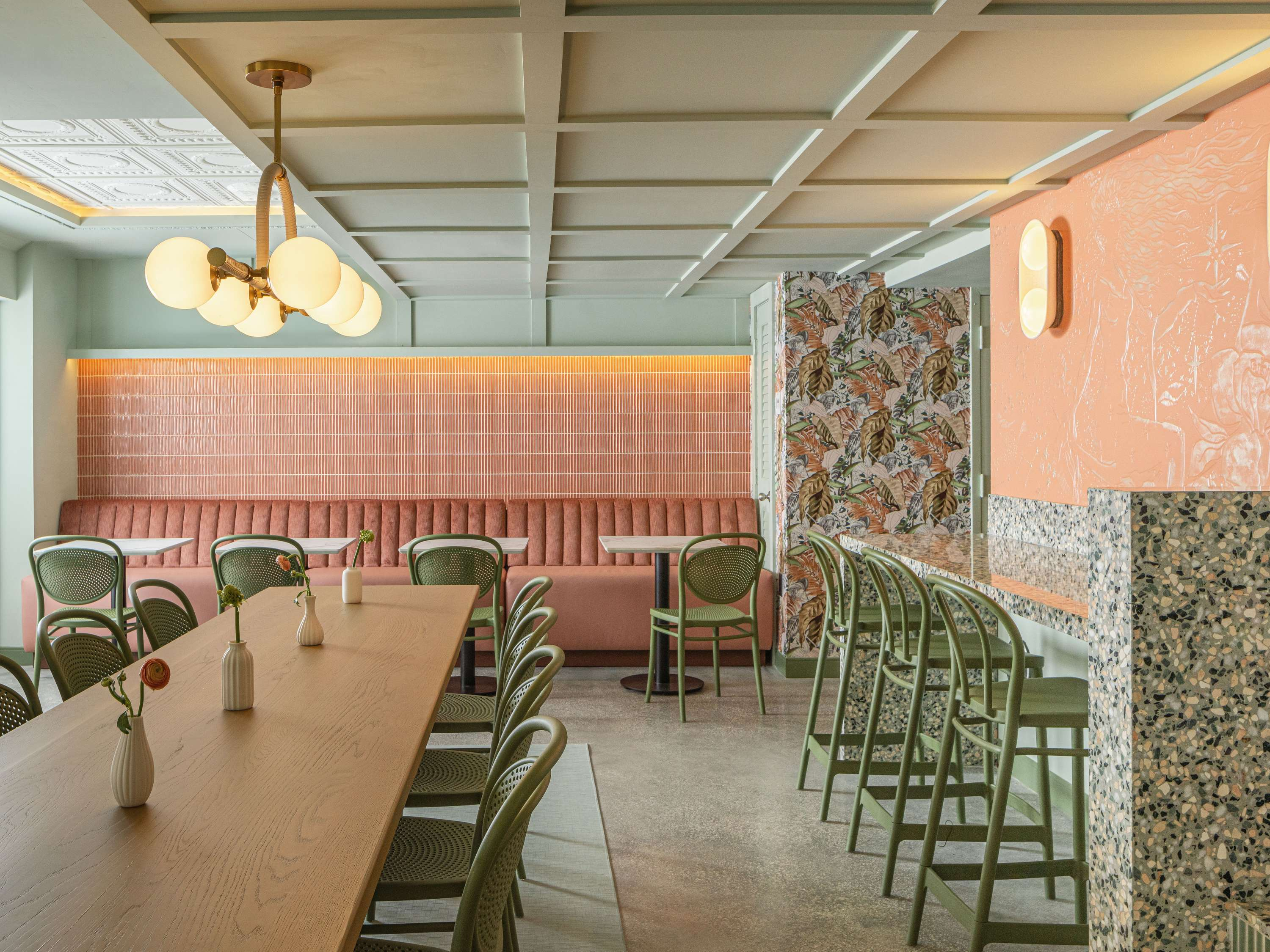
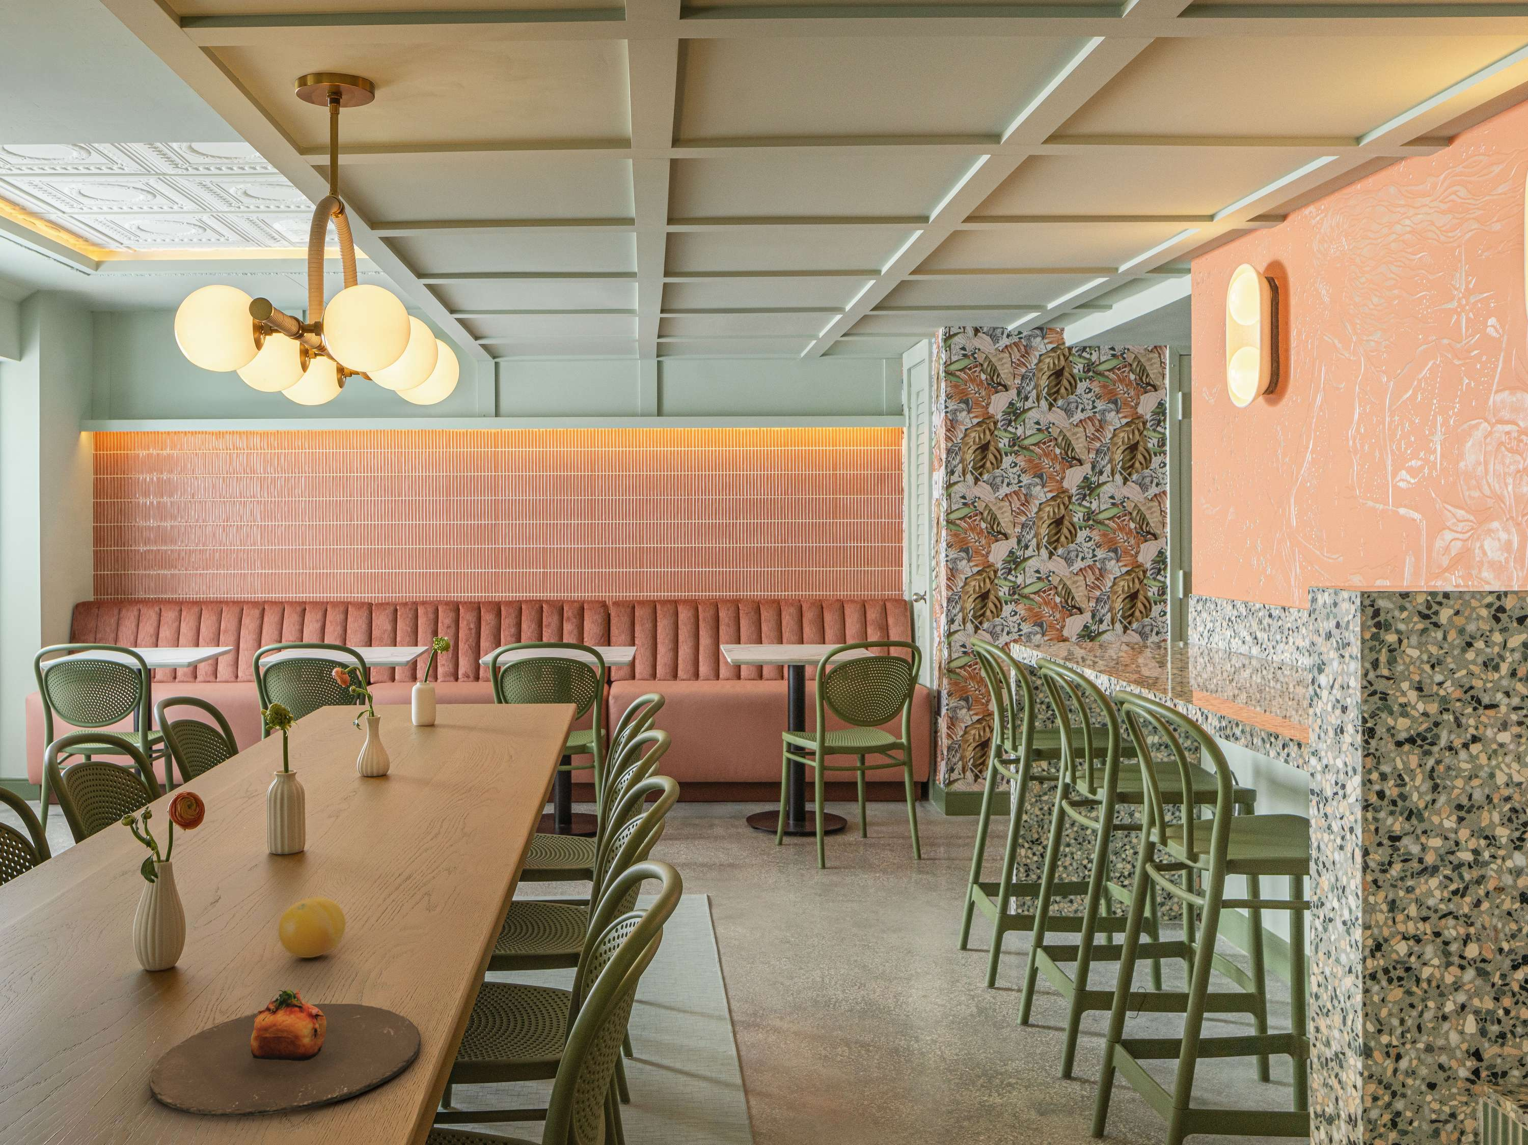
+ fruit (313, 926)
+ plate (290, 1025)
